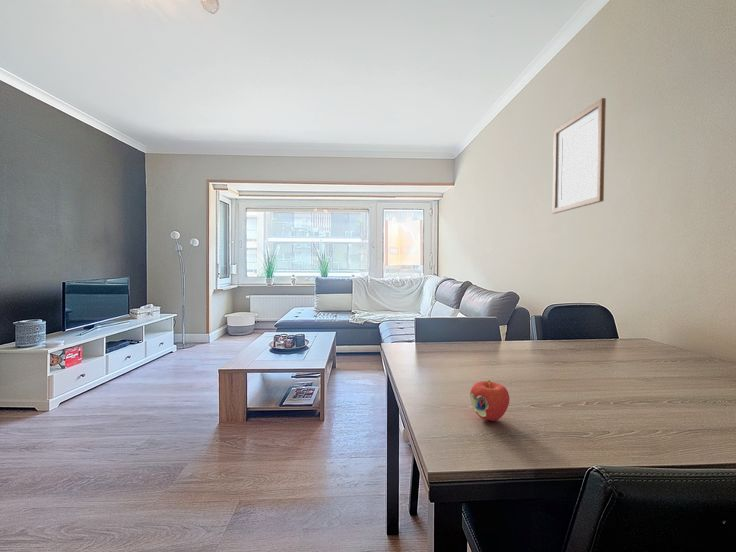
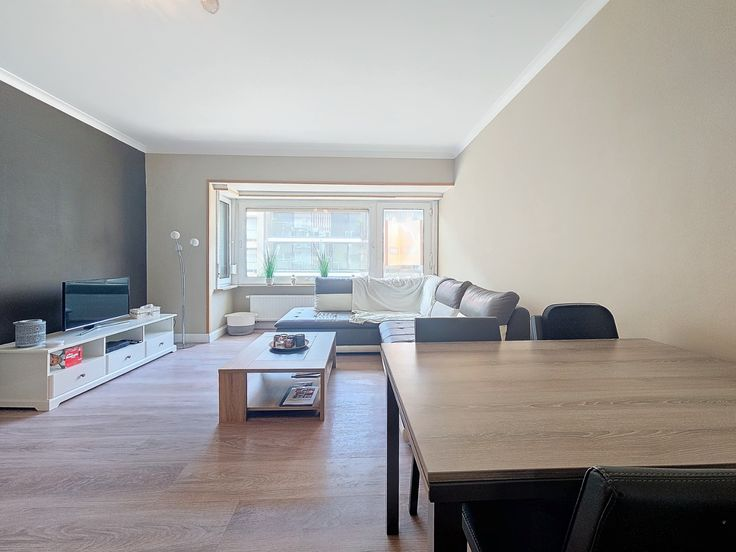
- apple (489, 399)
- wall art (576, 162)
